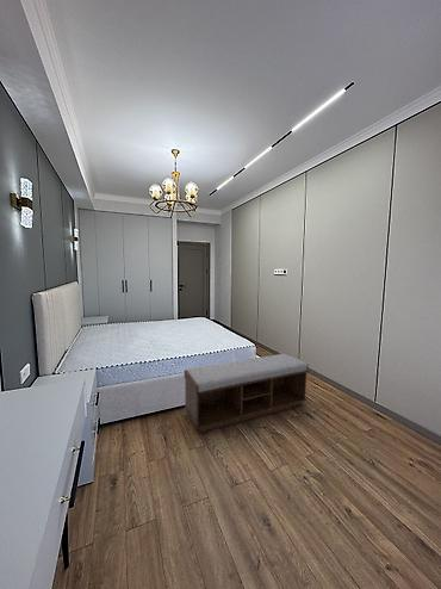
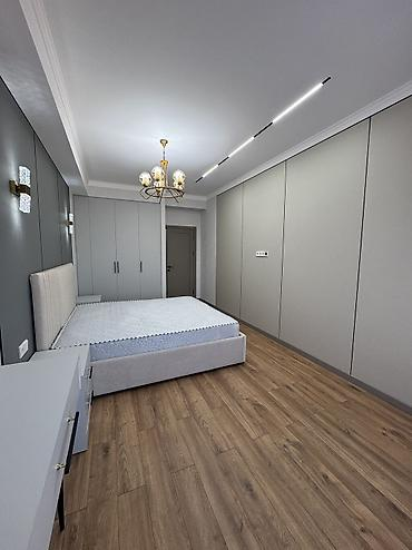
- bench (248, 386)
